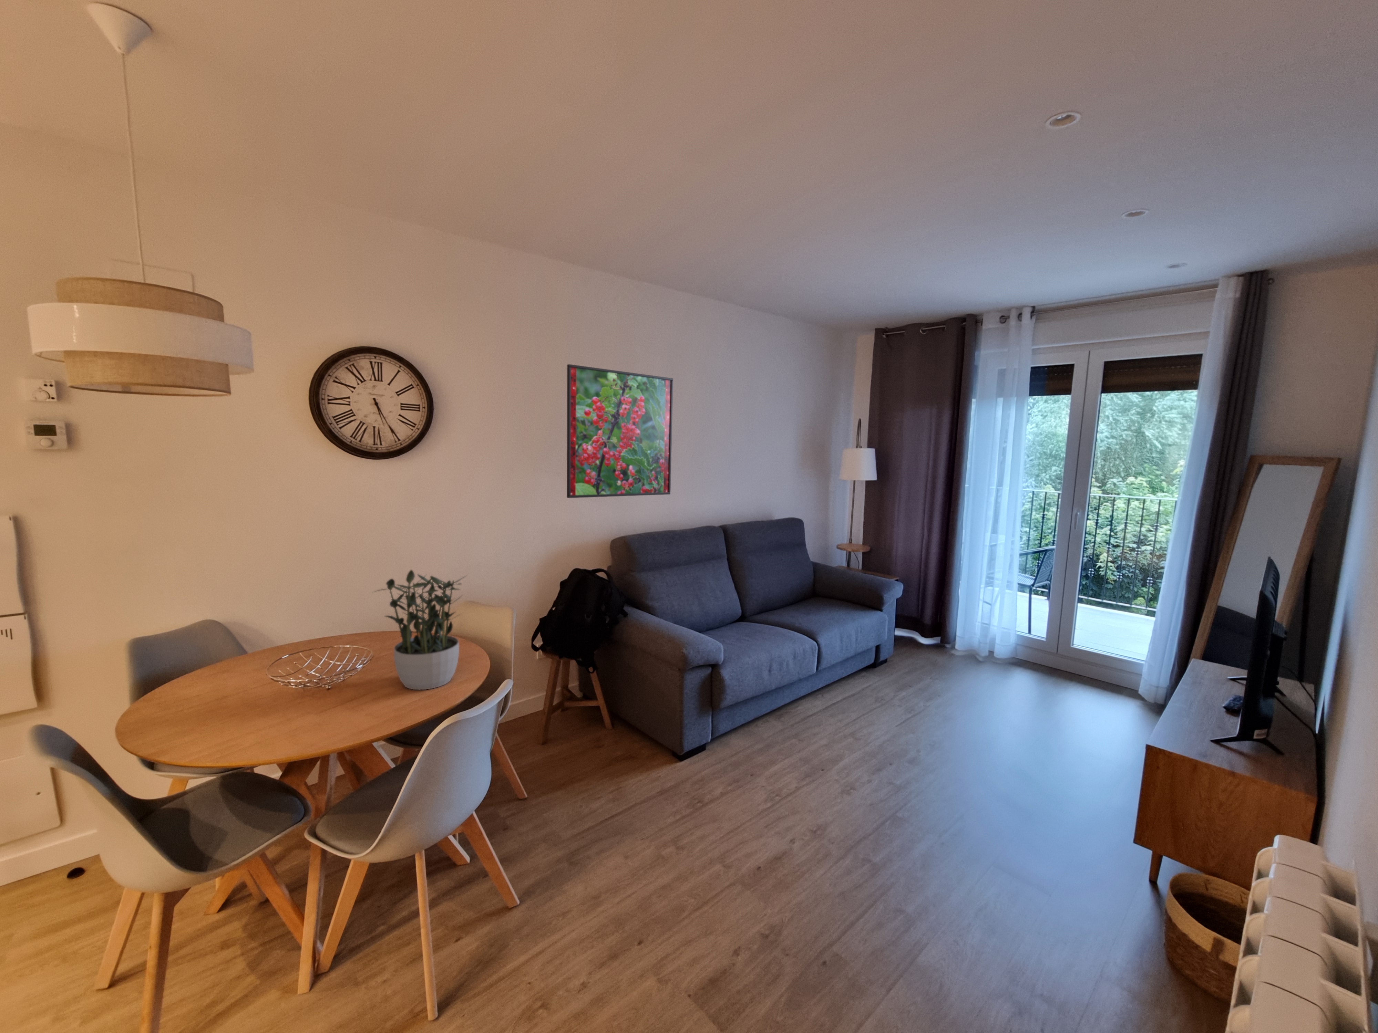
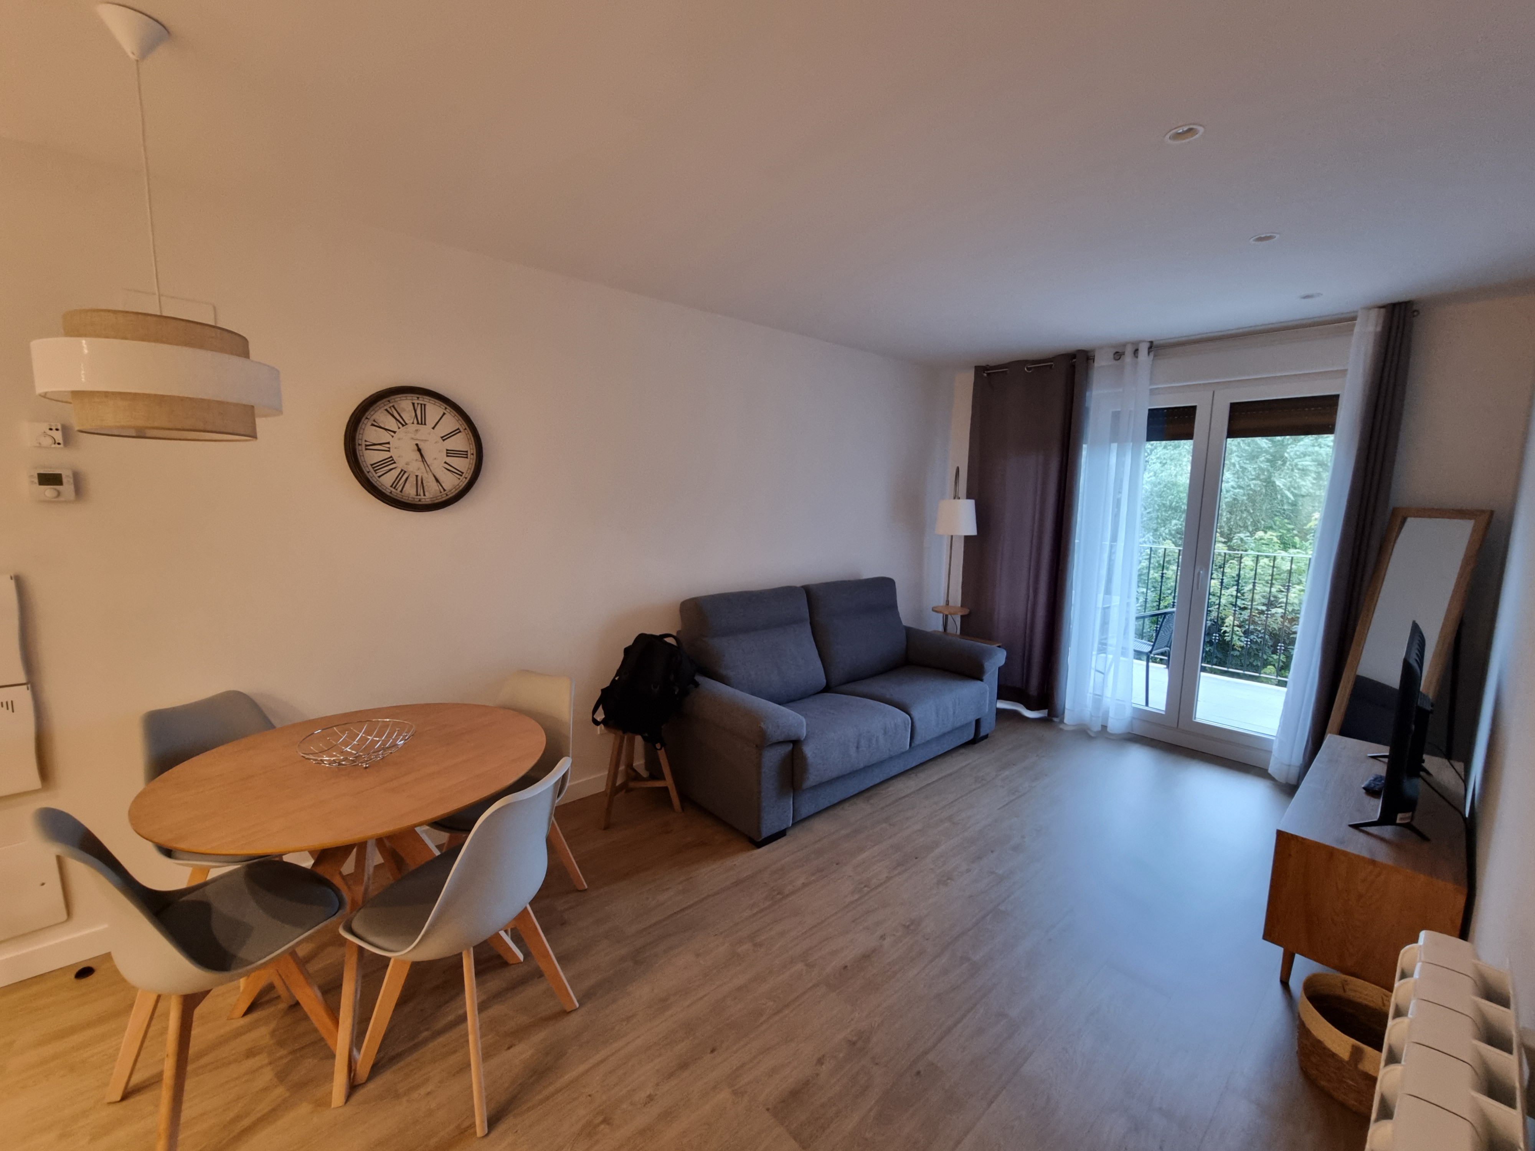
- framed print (623, 434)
- potted plant (423, 624)
